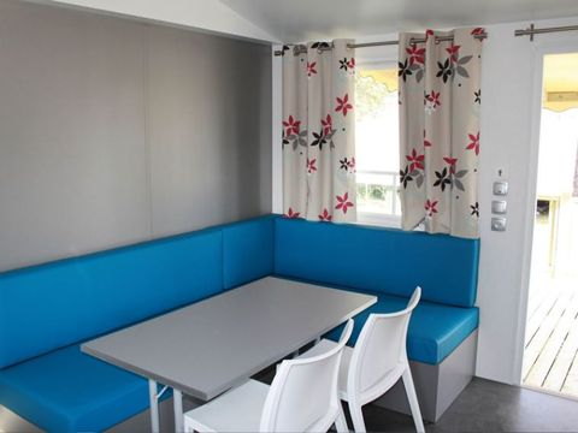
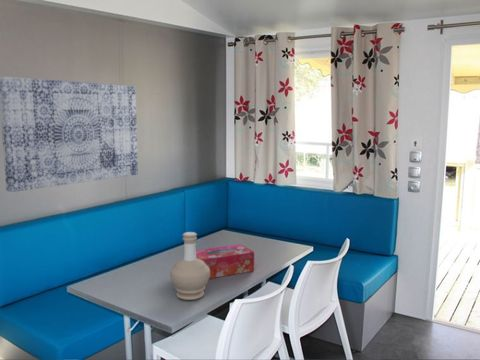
+ bottle (190, 265)
+ tissue box (221, 261)
+ wall art (77, 132)
